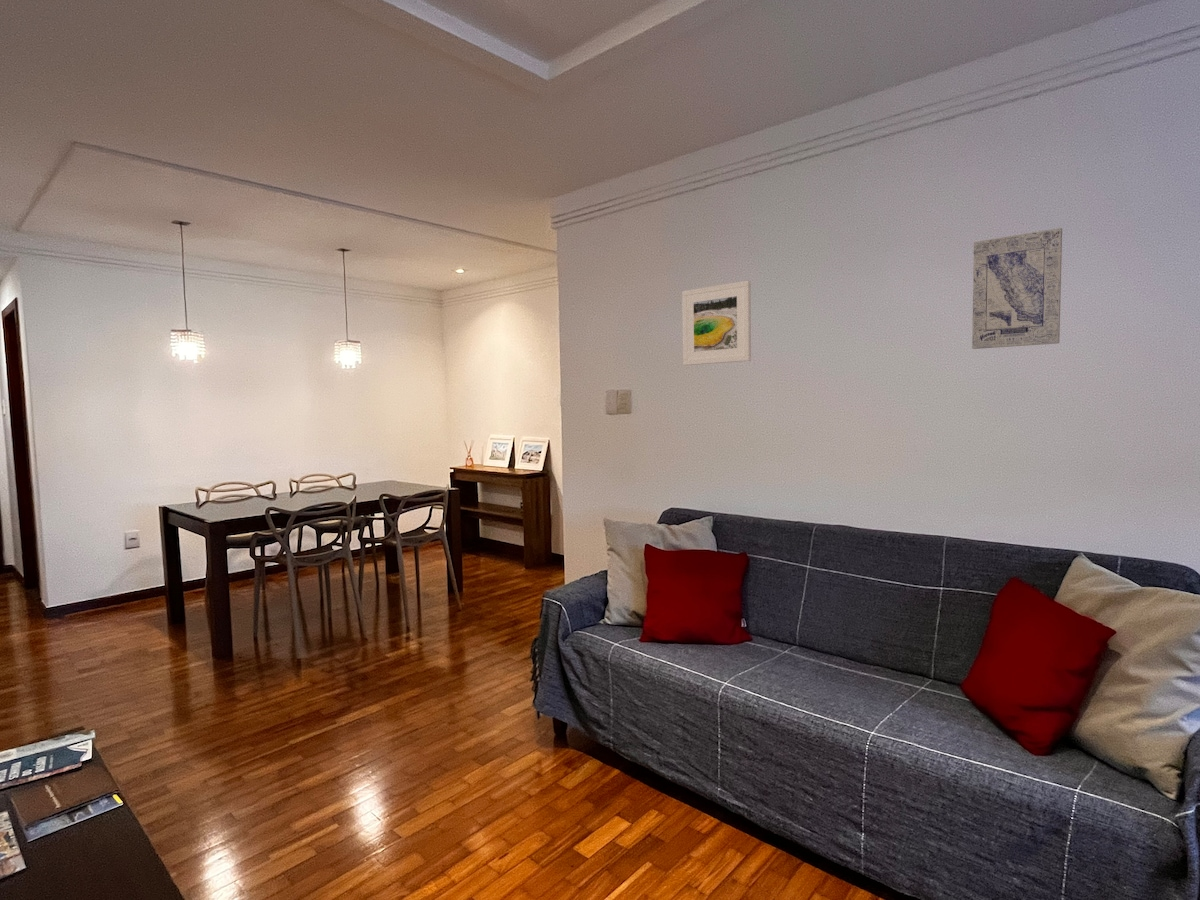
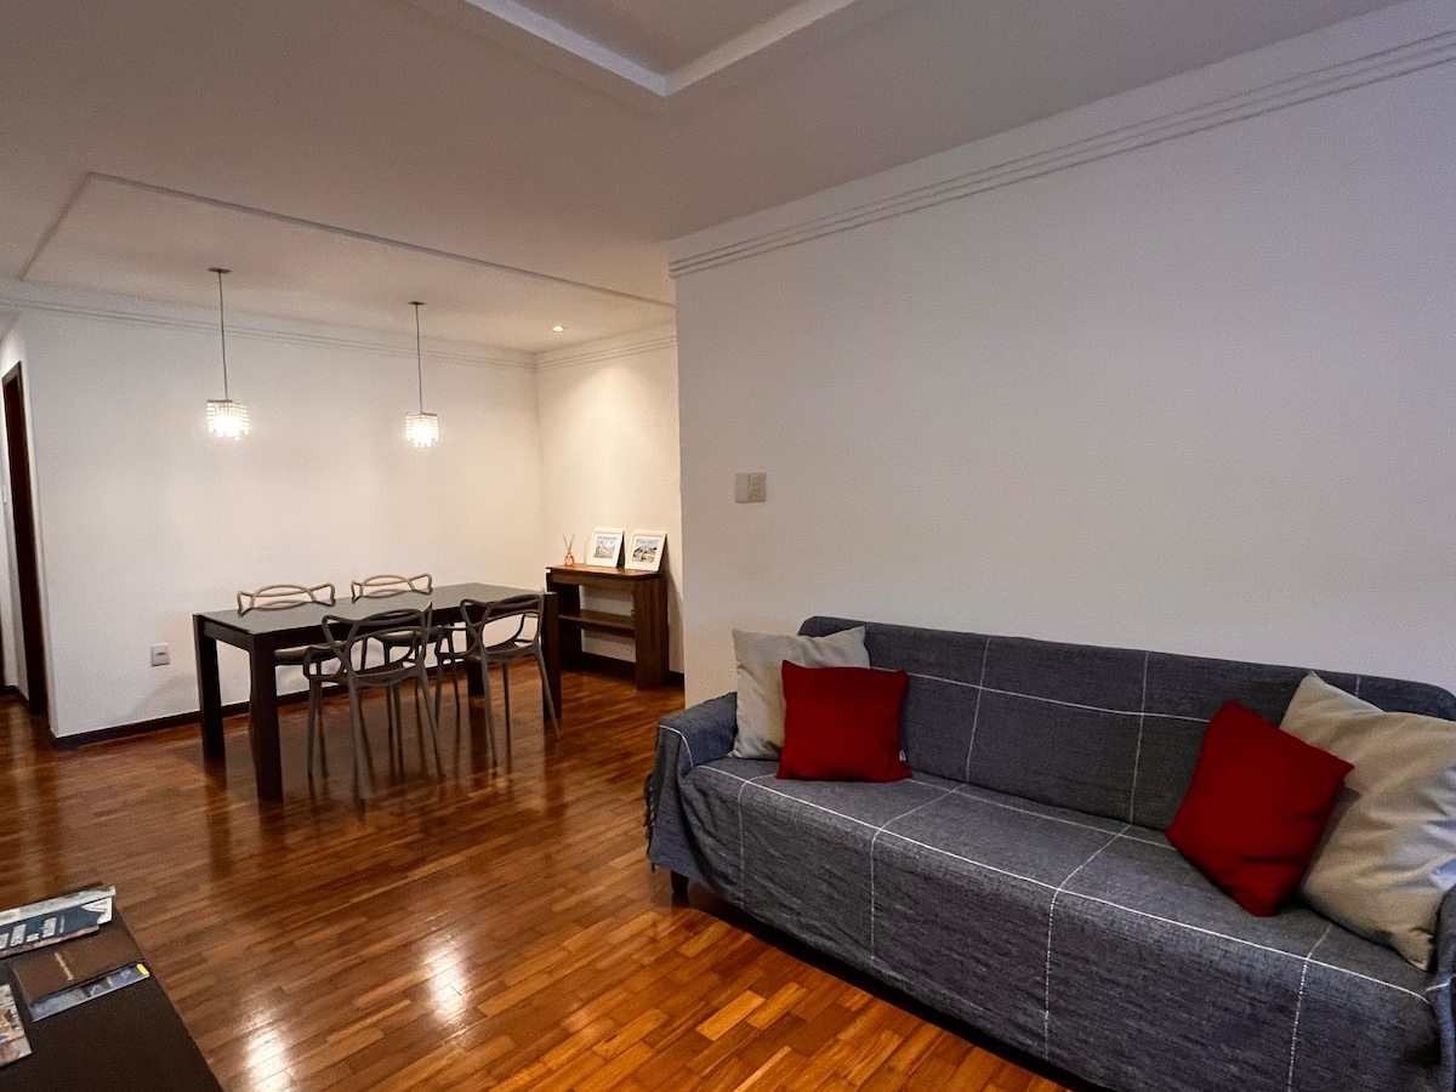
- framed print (715, 324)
- wall art (1015, 291)
